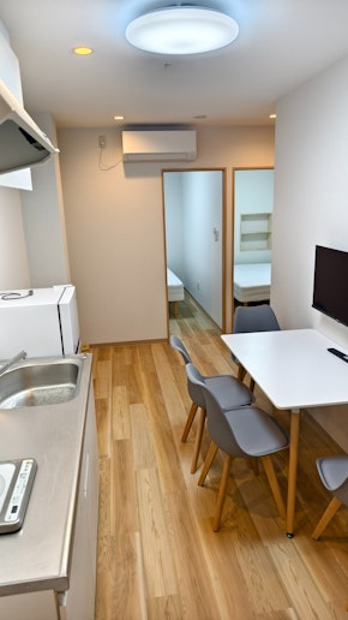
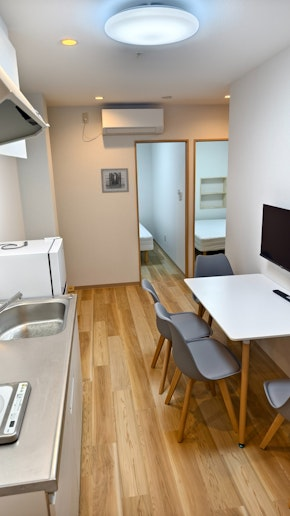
+ wall art (115, 180)
